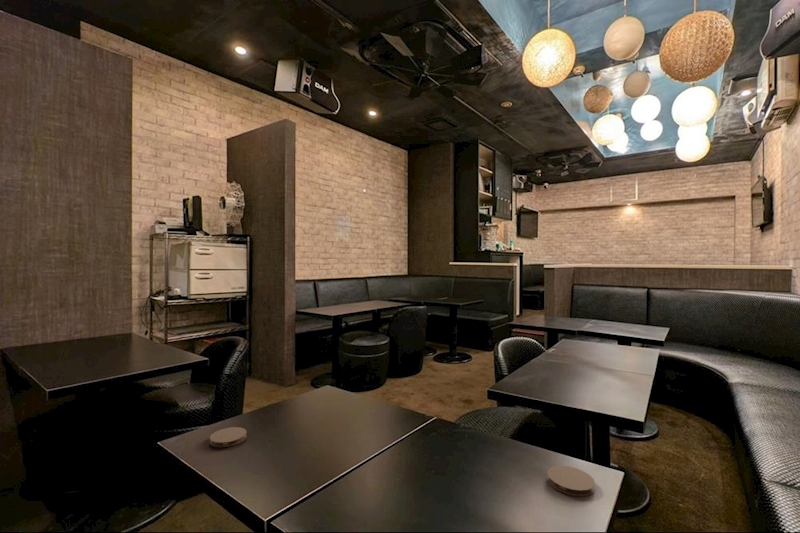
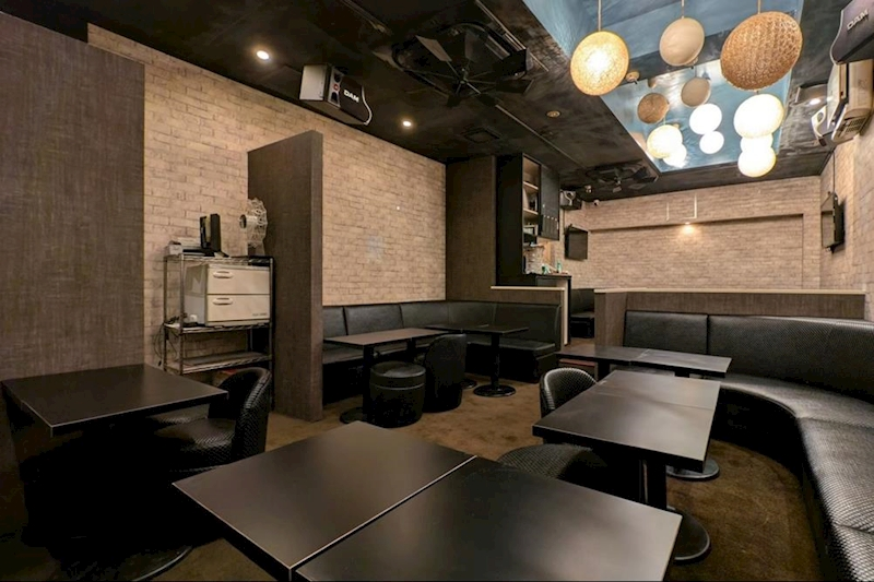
- coaster (570, 480)
- coaster (228, 436)
